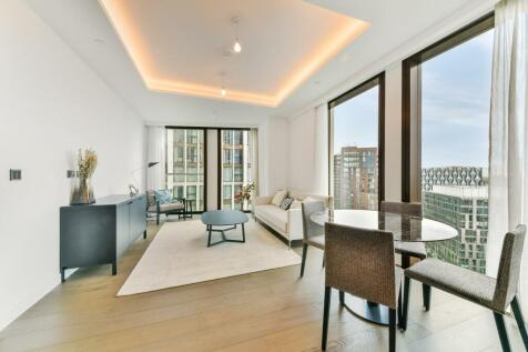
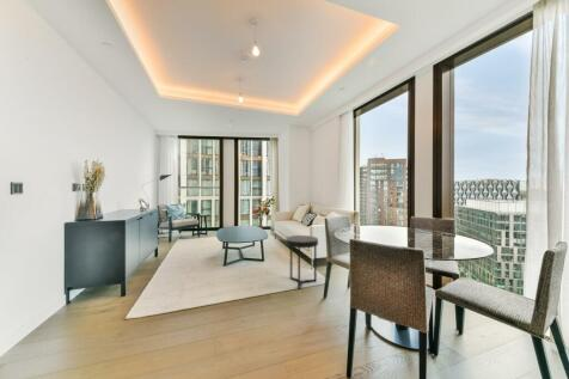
+ side table (299, 259)
